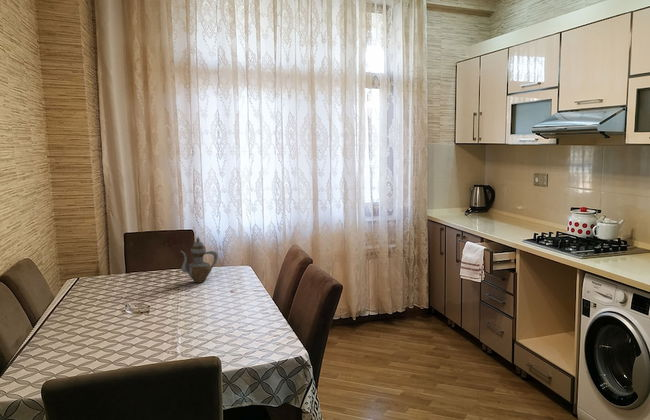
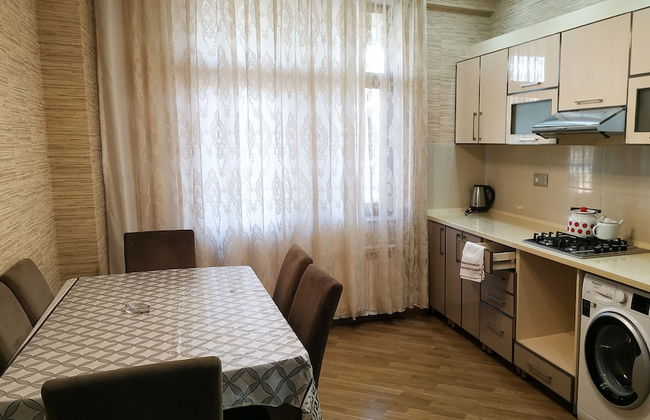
- teapot (199, 258)
